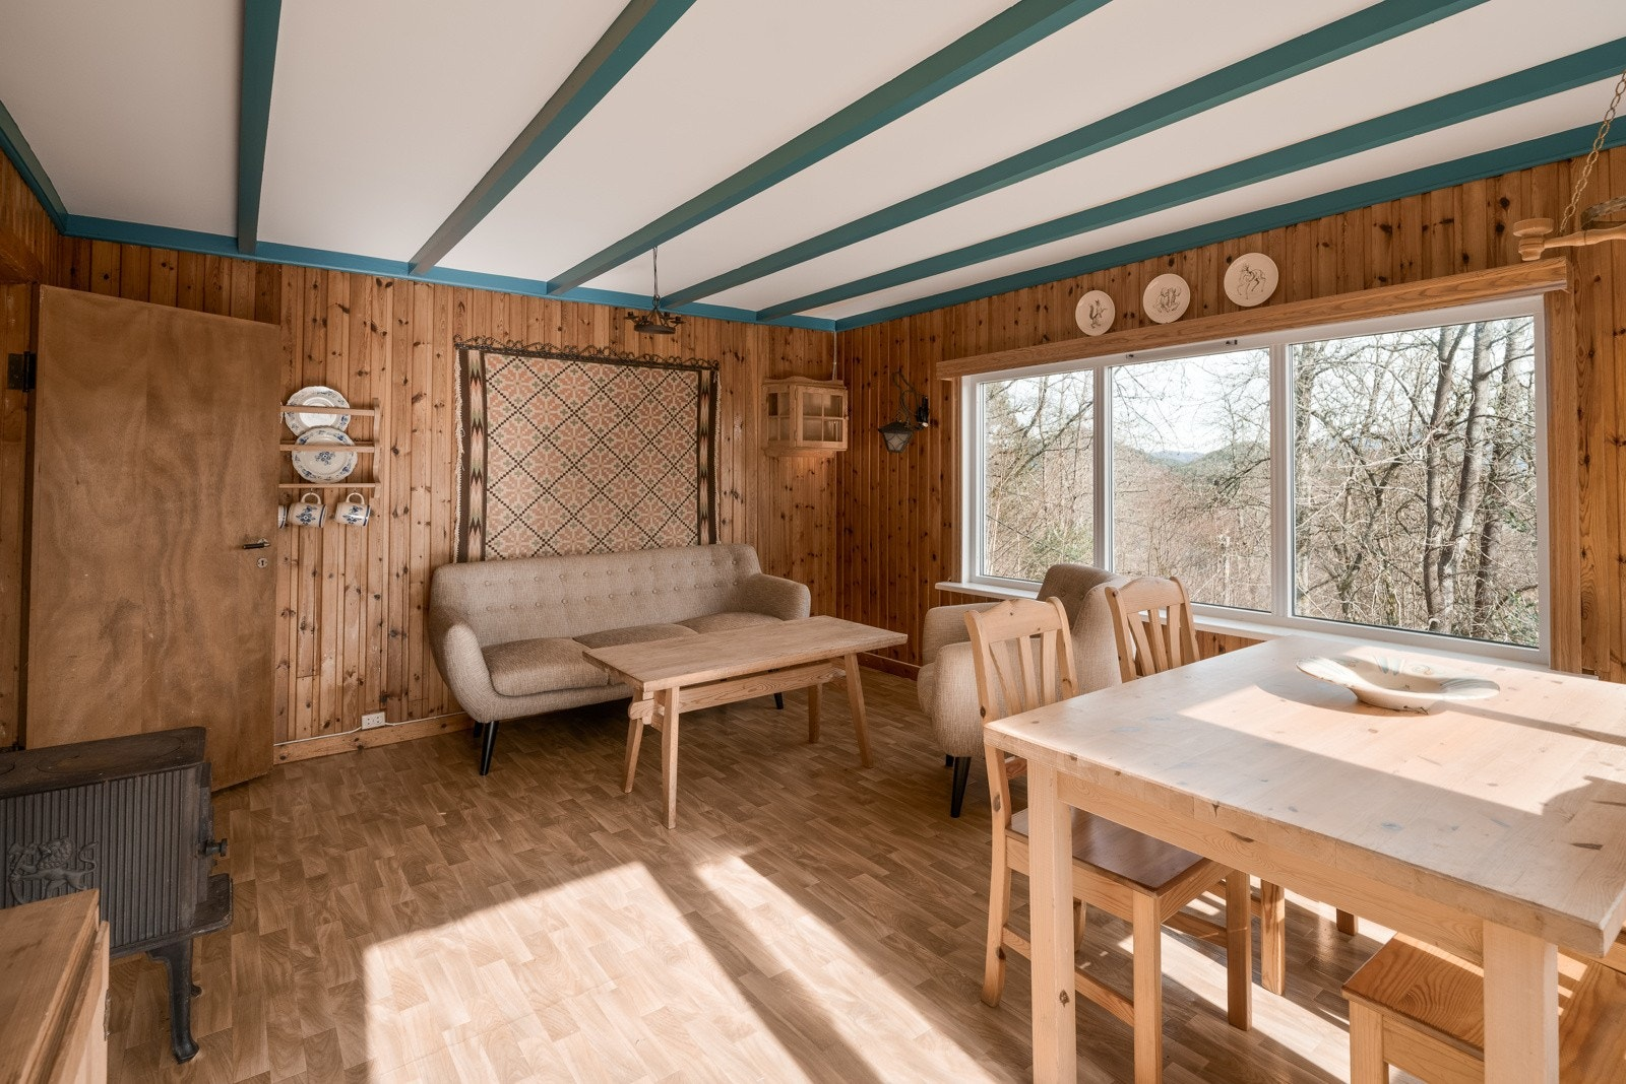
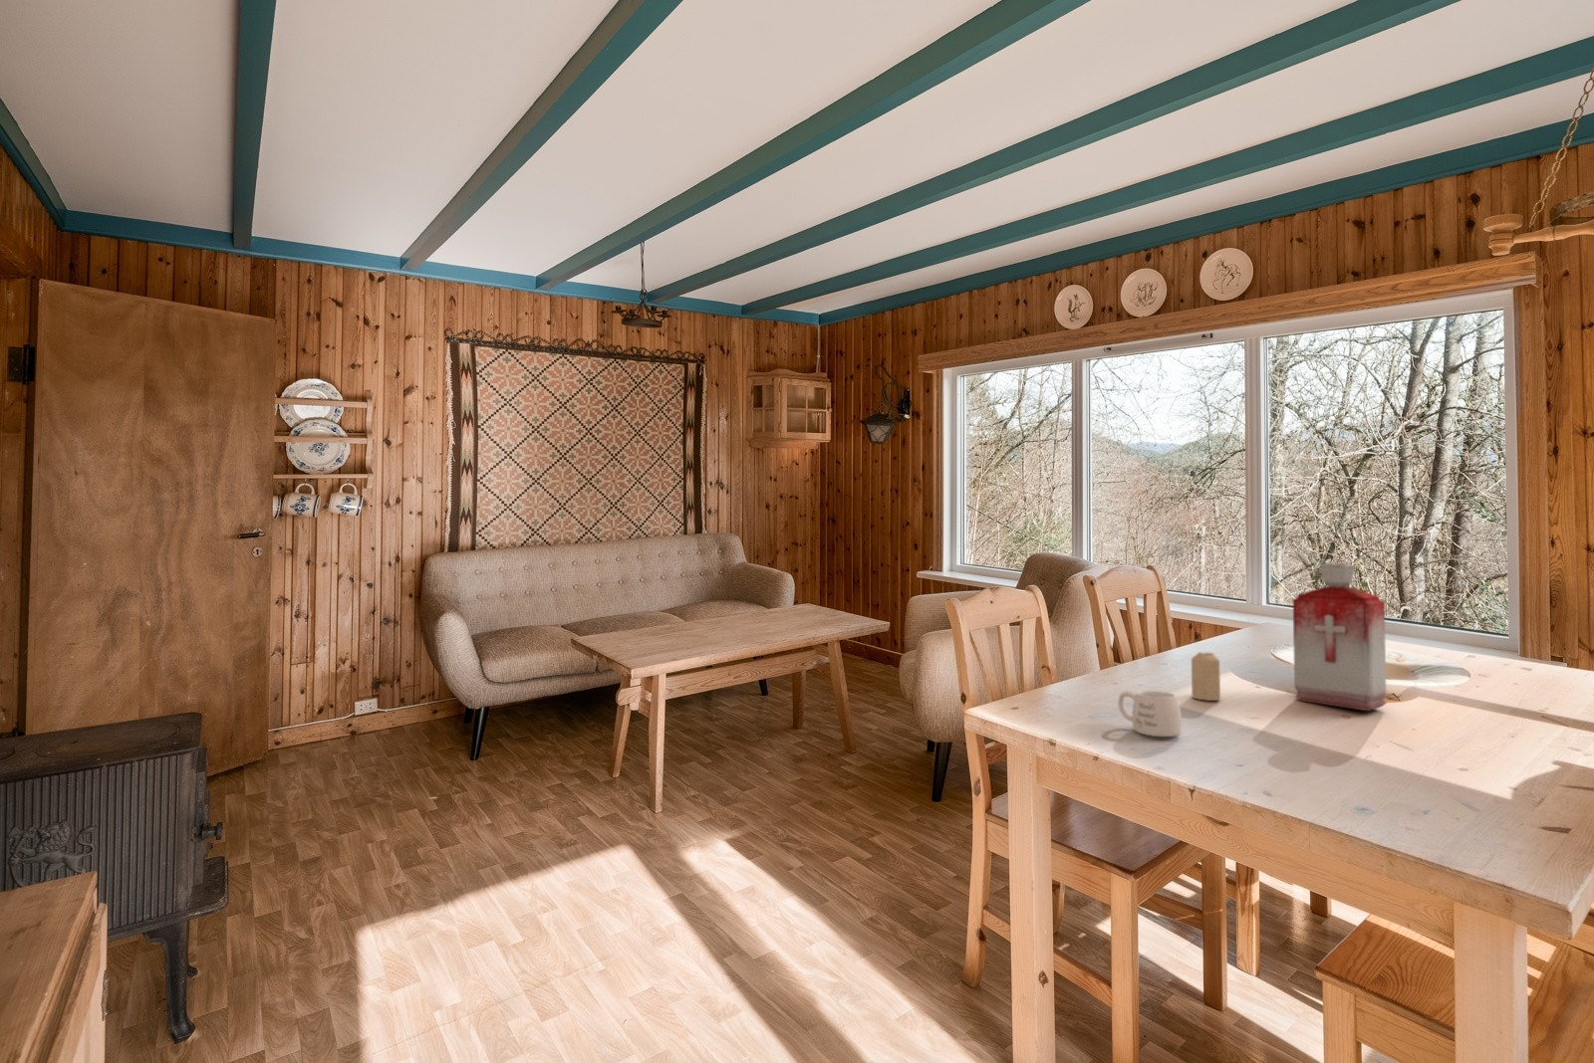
+ bottle (1338, 634)
+ mug (1148, 712)
+ candle (1206, 675)
